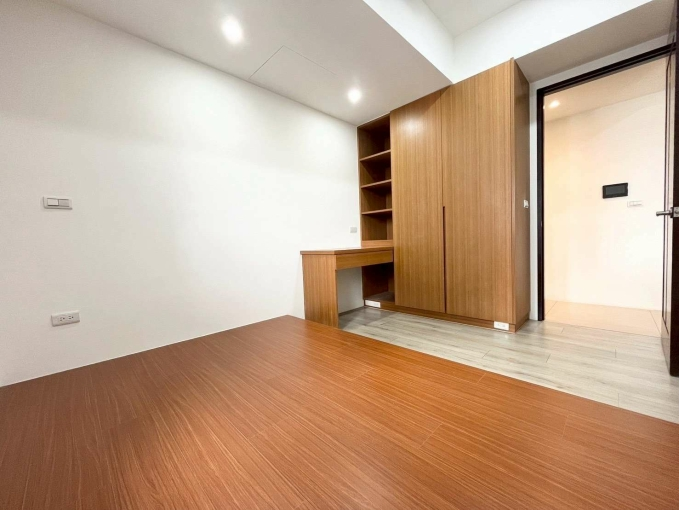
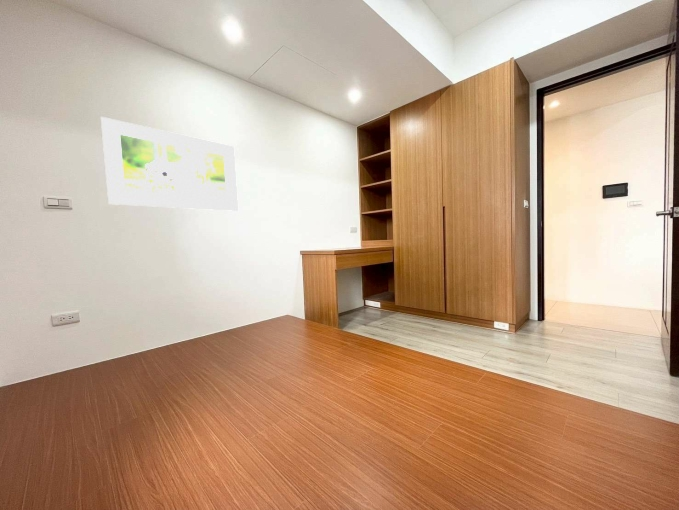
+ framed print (180, 171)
